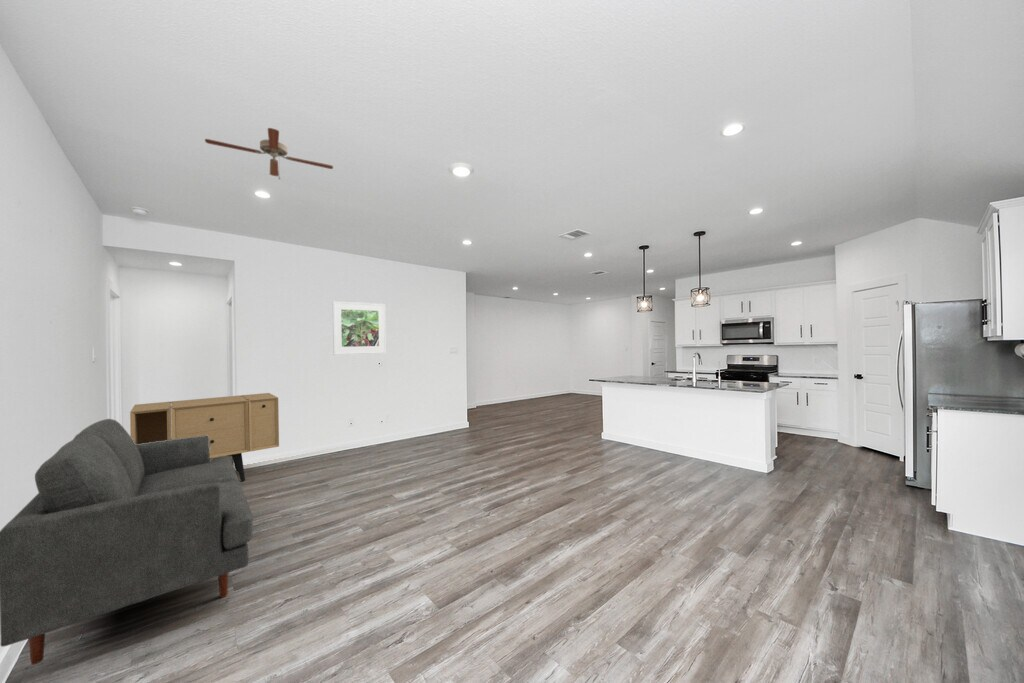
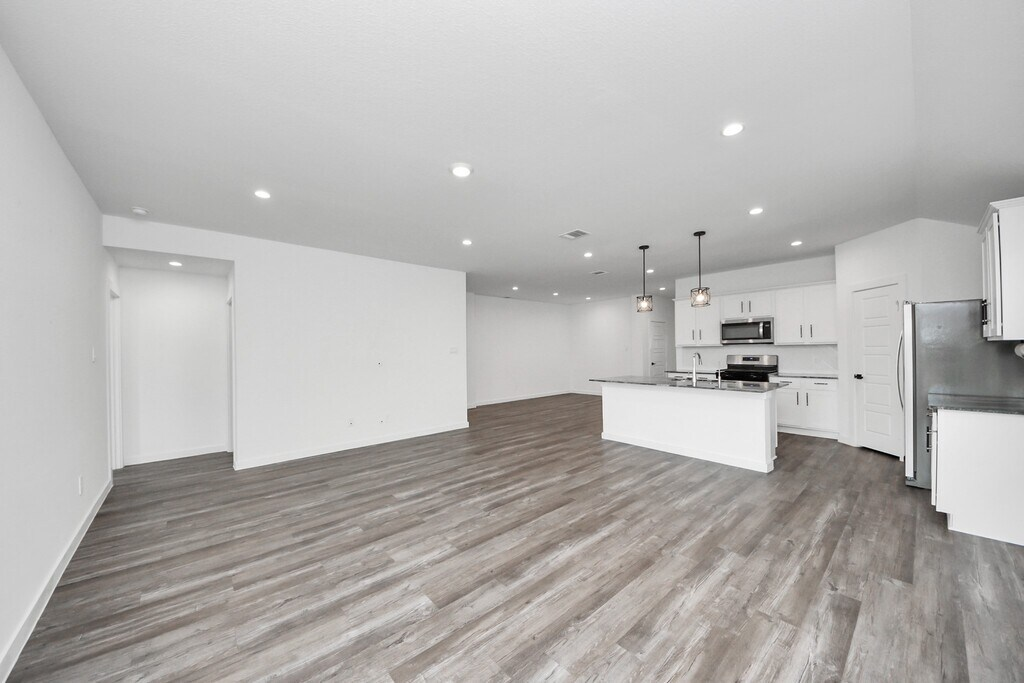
- sideboard (210, 441)
- sofa (155, 497)
- ceiling fan (273, 154)
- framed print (360, 328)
